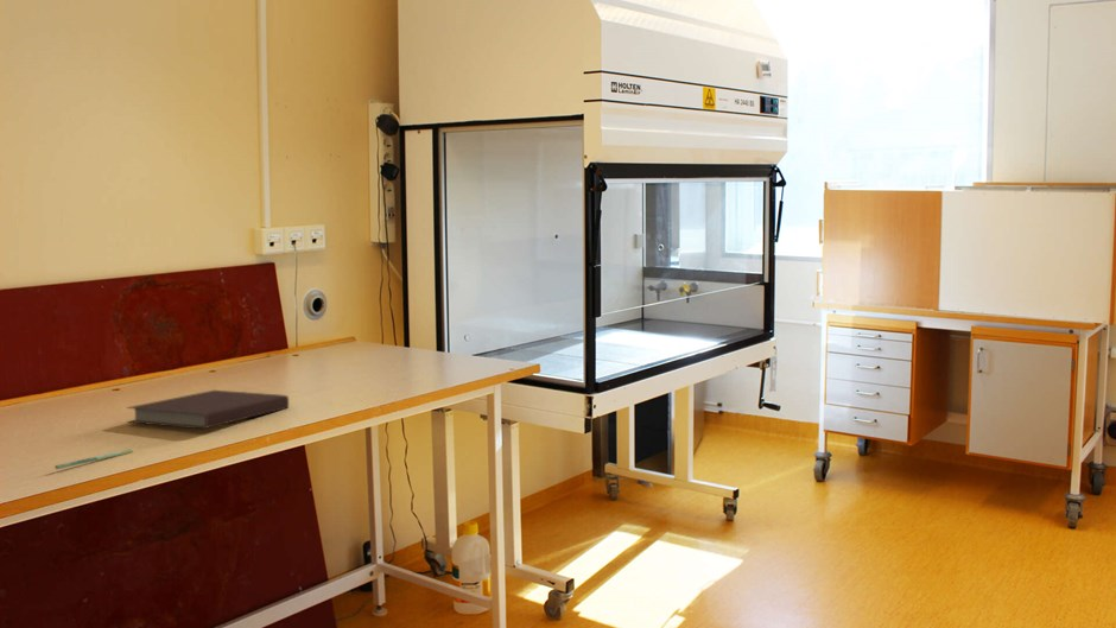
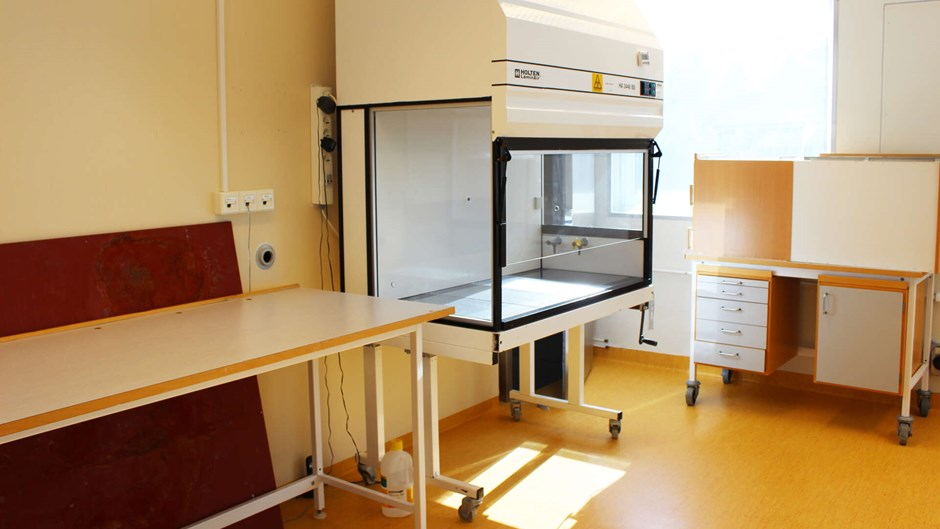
- pen (95, 458)
- notebook (210, 408)
